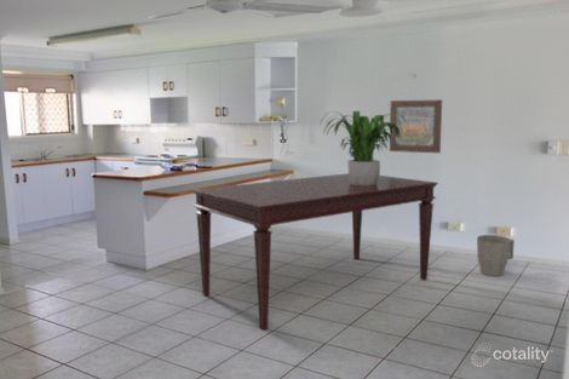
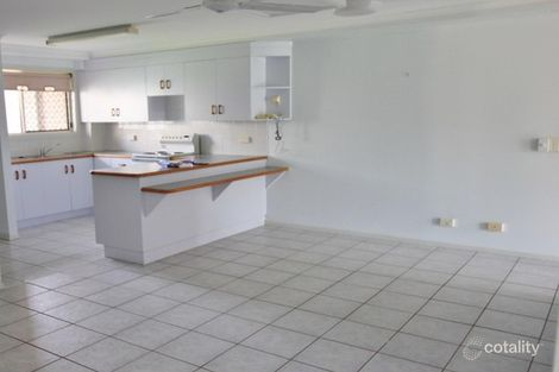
- dining table (318, 217)
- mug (494, 254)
- wall art (414, 126)
- potted plant (364, 148)
